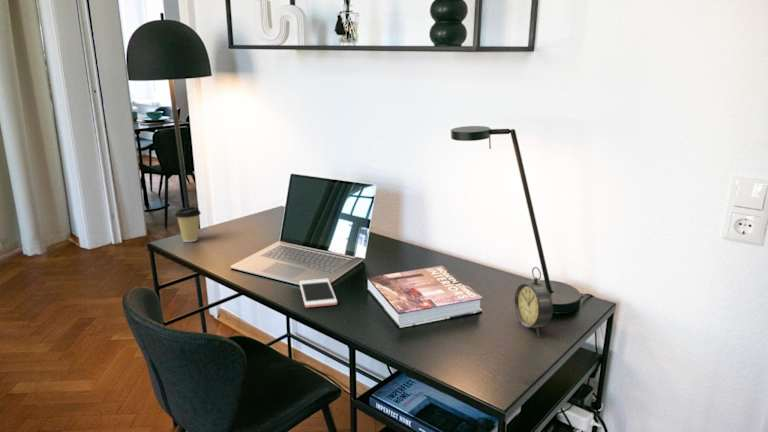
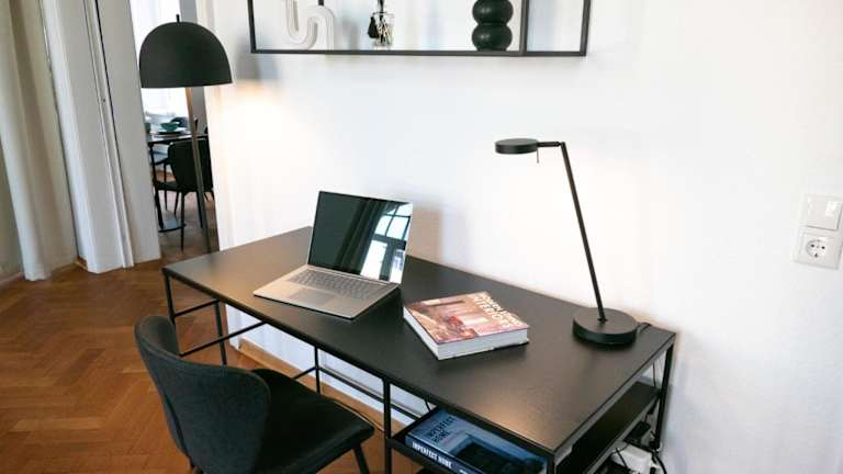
- alarm clock (534, 298)
- coffee cup (188, 224)
- cell phone (317, 292)
